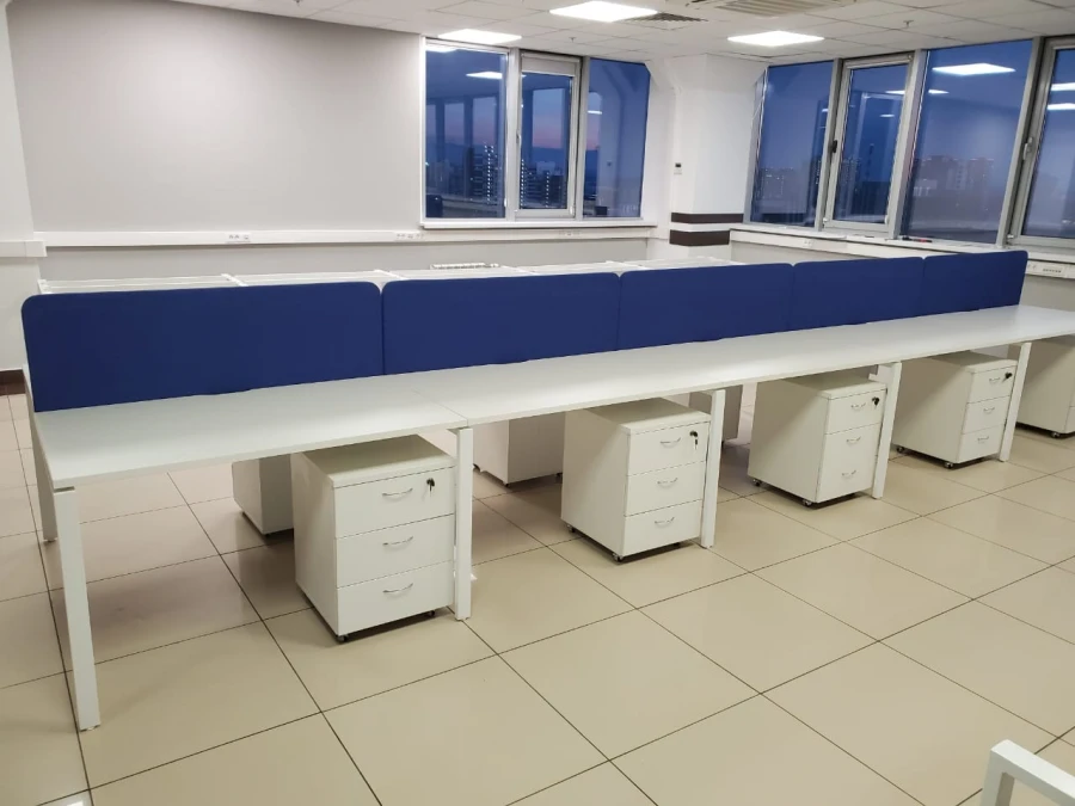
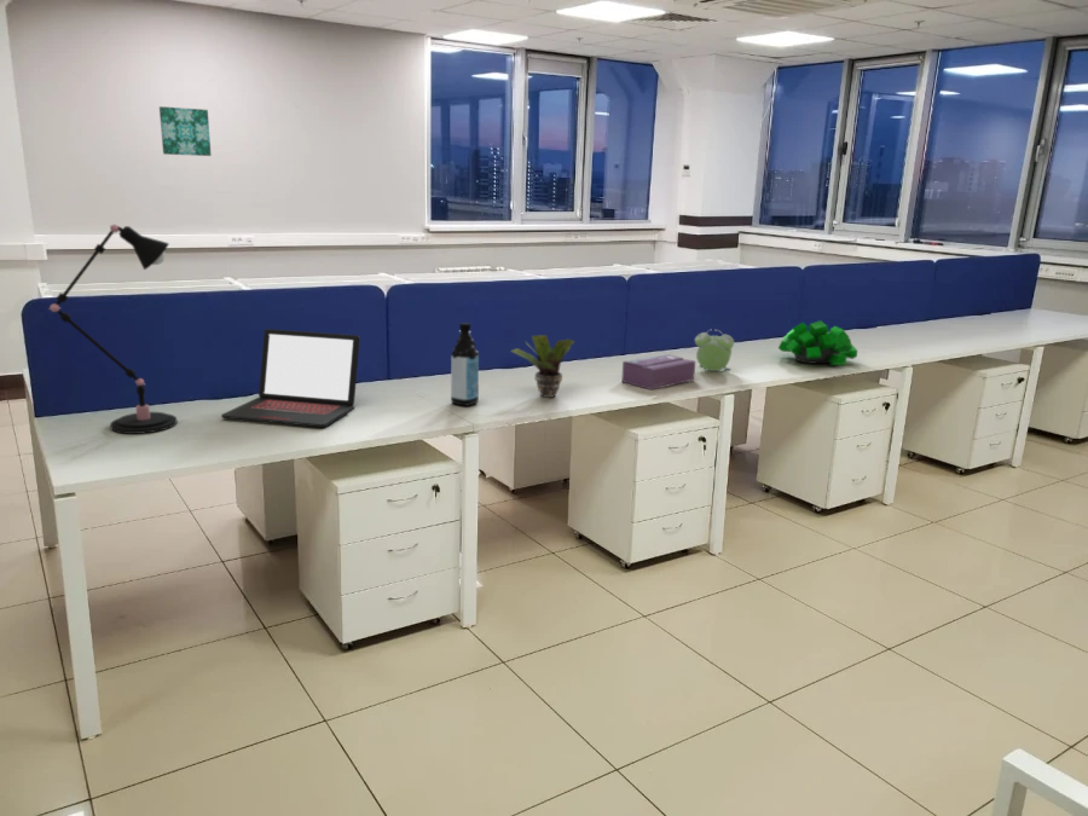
+ water bottle (464, 363)
+ tissue box (659, 370)
+ plant (815, 340)
+ potted plant (550, 365)
+ wall art (185, 132)
+ desk lamp (103, 347)
+ laptop (291, 376)
+ alarm clock (714, 349)
